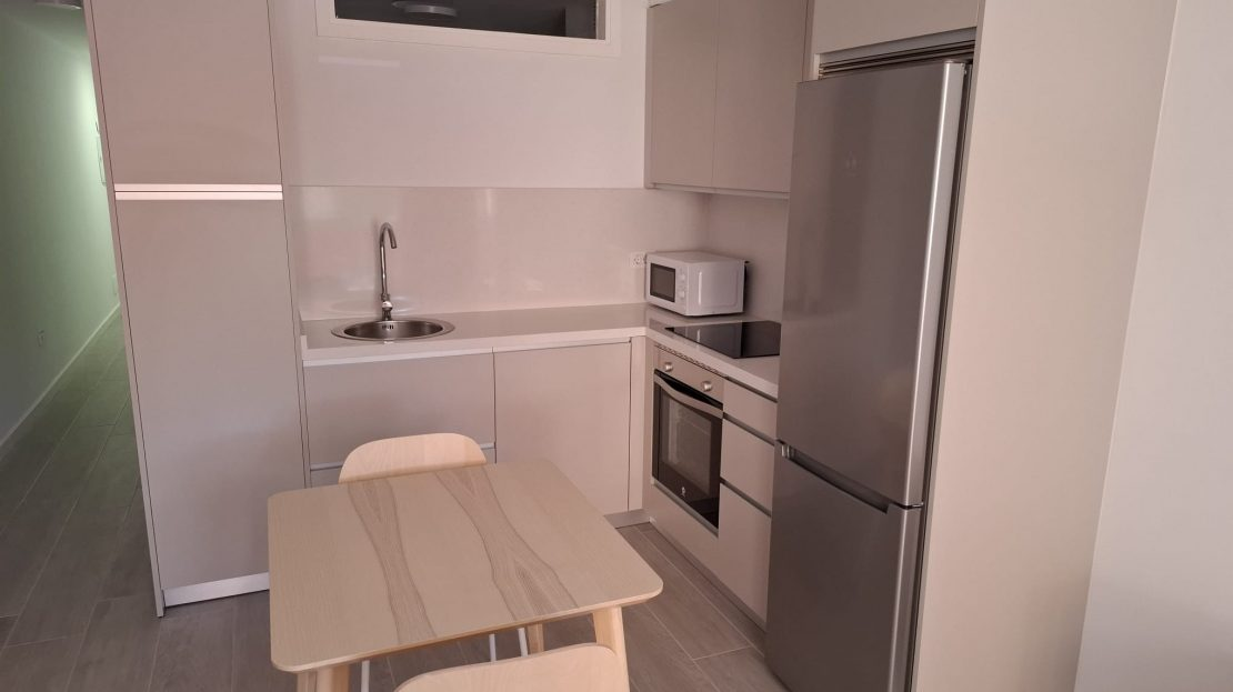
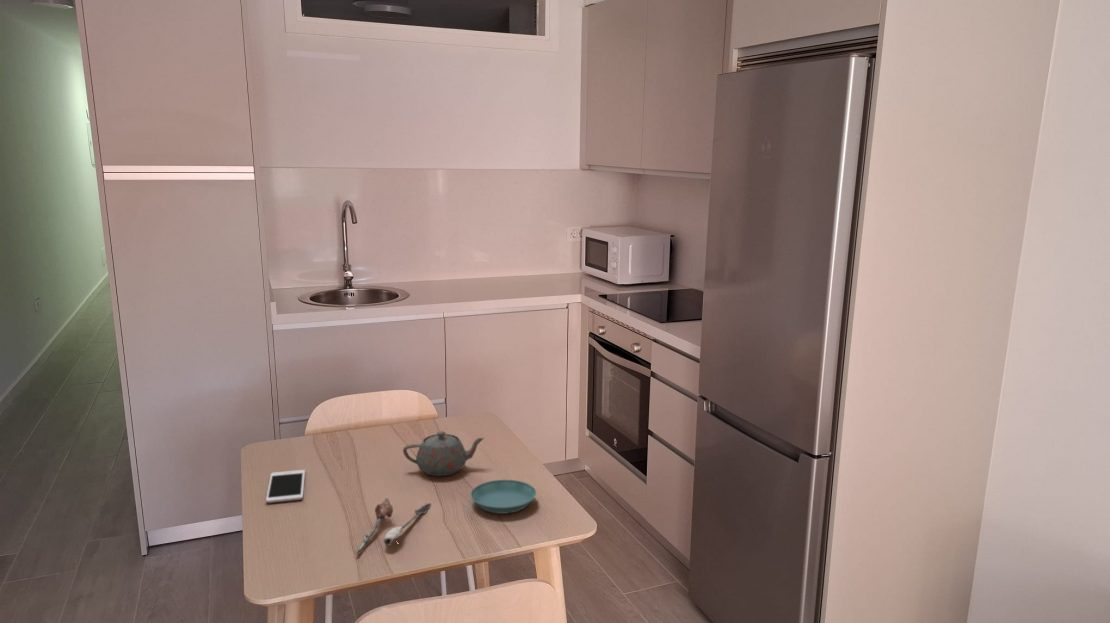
+ cell phone (286, 485)
+ spoon (391, 515)
+ teapot (444, 451)
+ saucer (503, 498)
